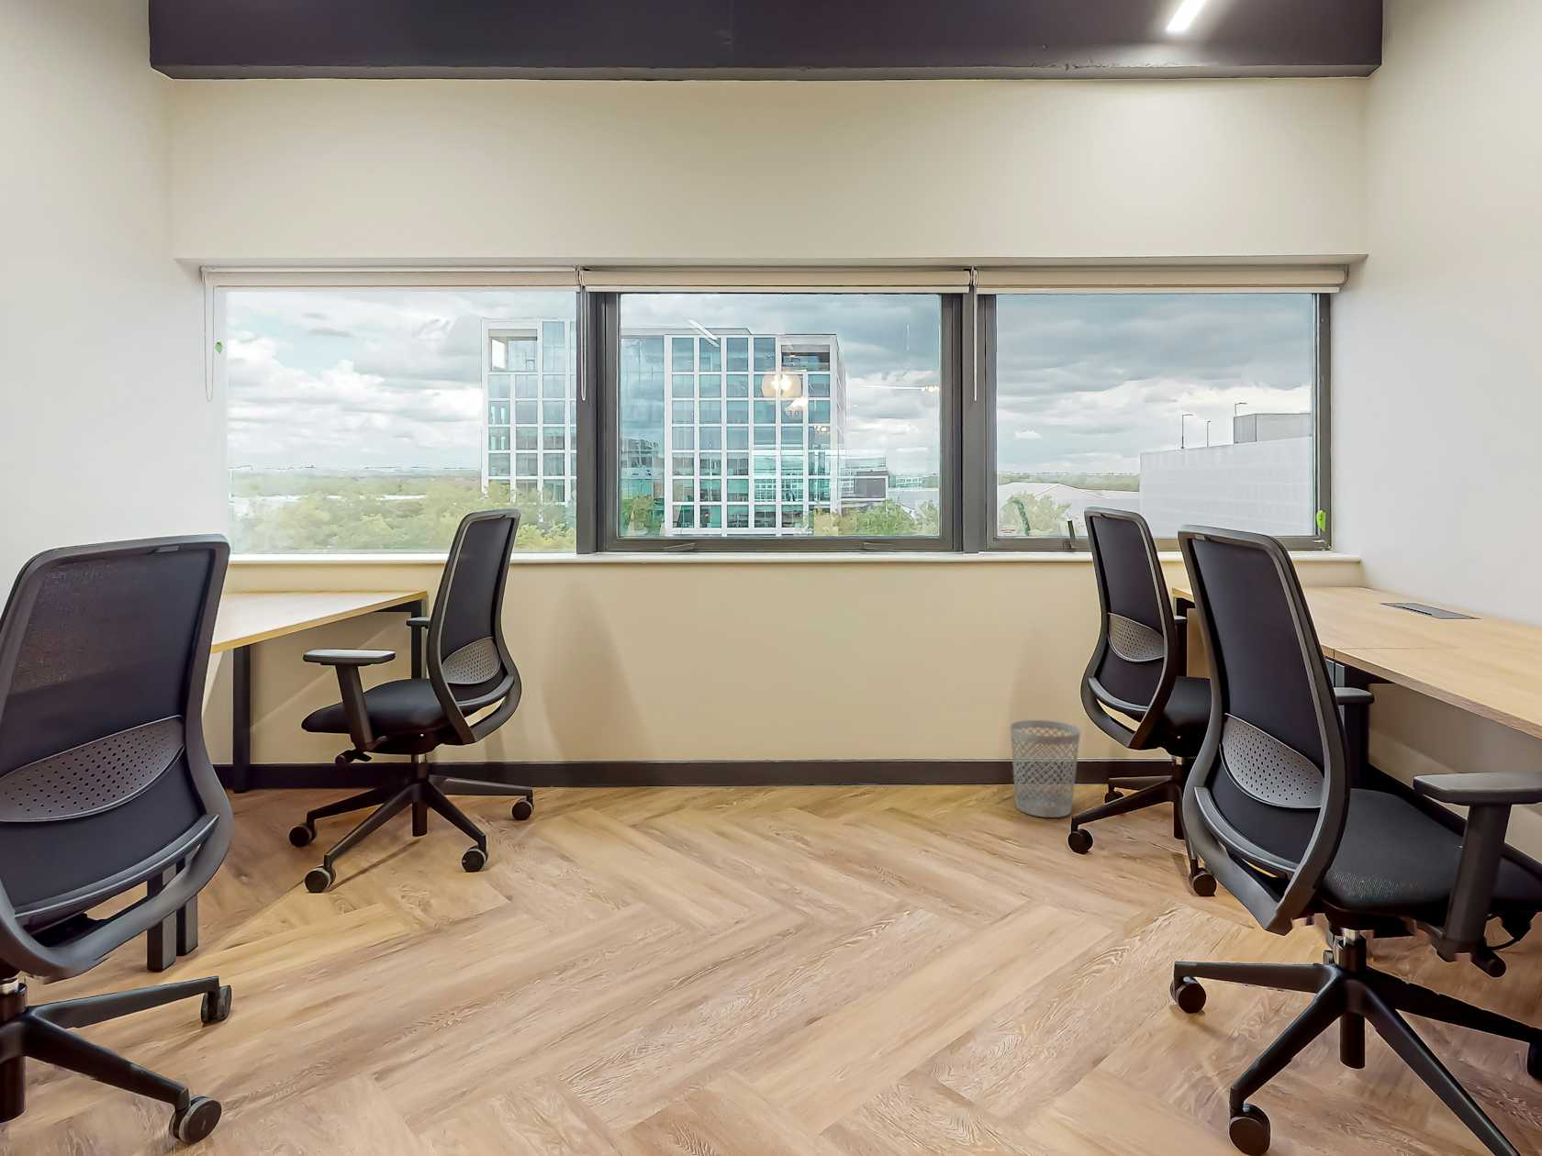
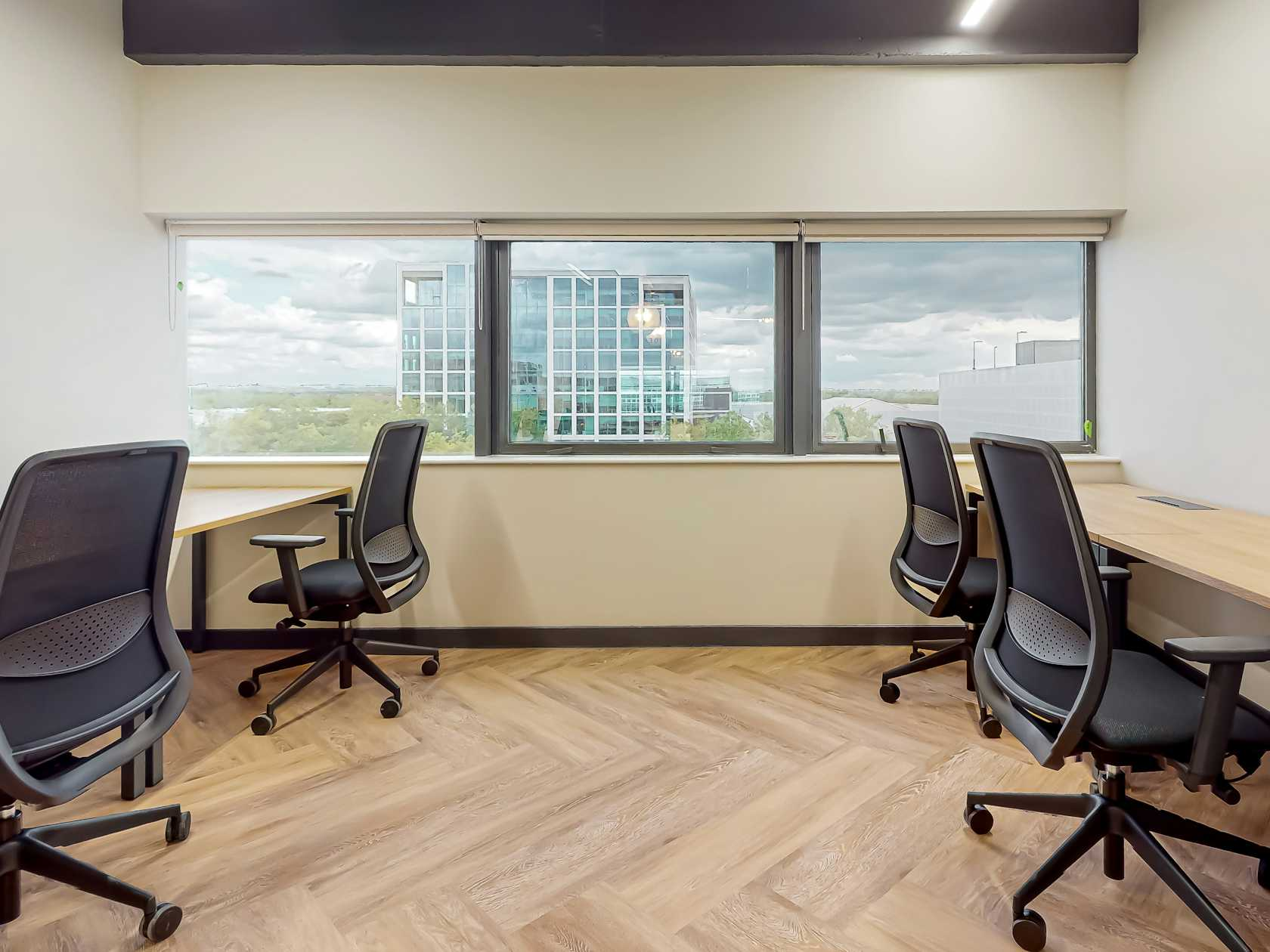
- wastebasket (1044, 767)
